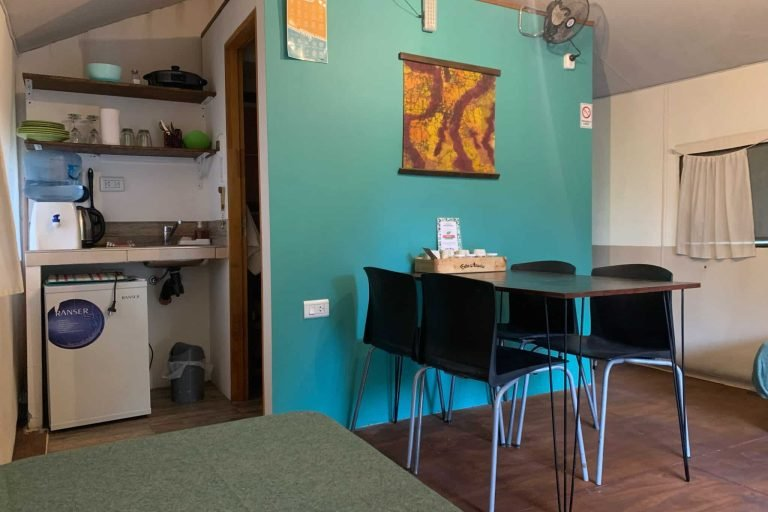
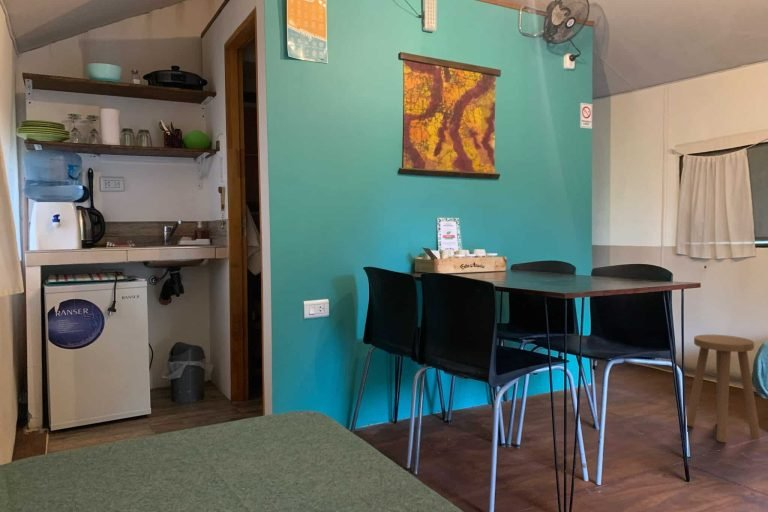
+ stool (722, 386)
